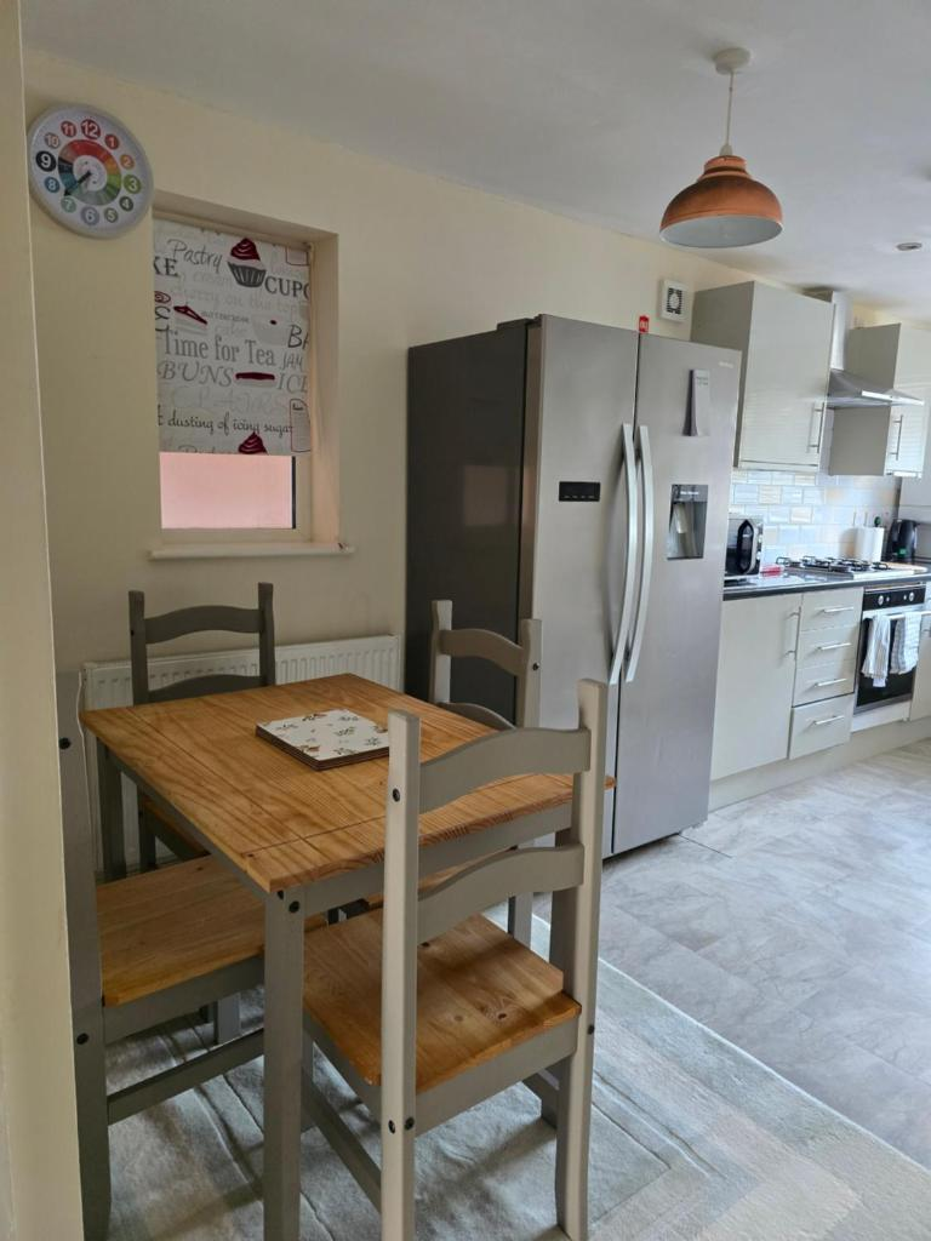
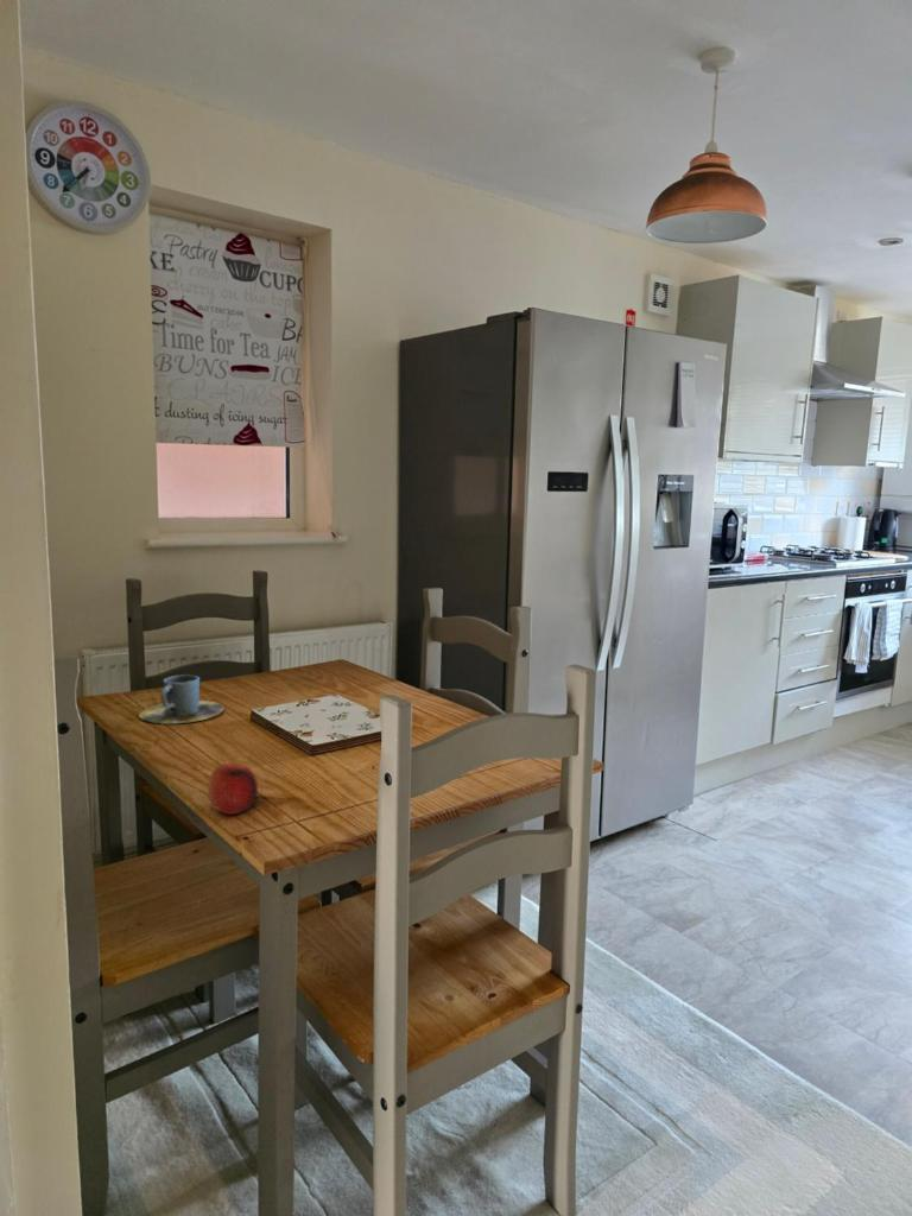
+ fruit (233, 786)
+ cup (182, 695)
